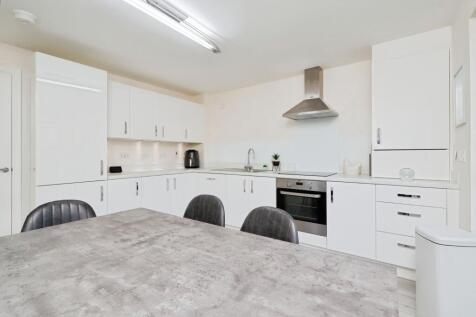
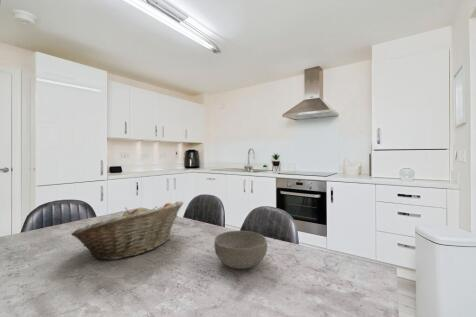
+ bowl (240, 250)
+ fruit basket (135, 224)
